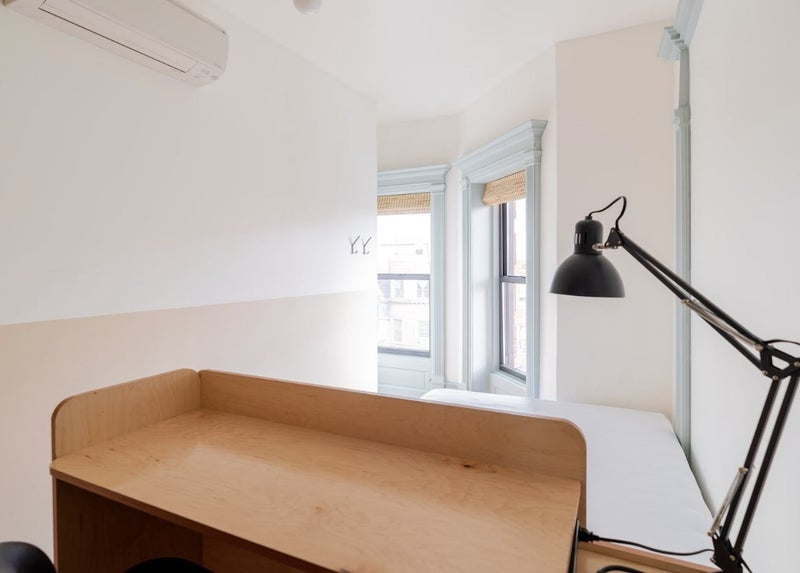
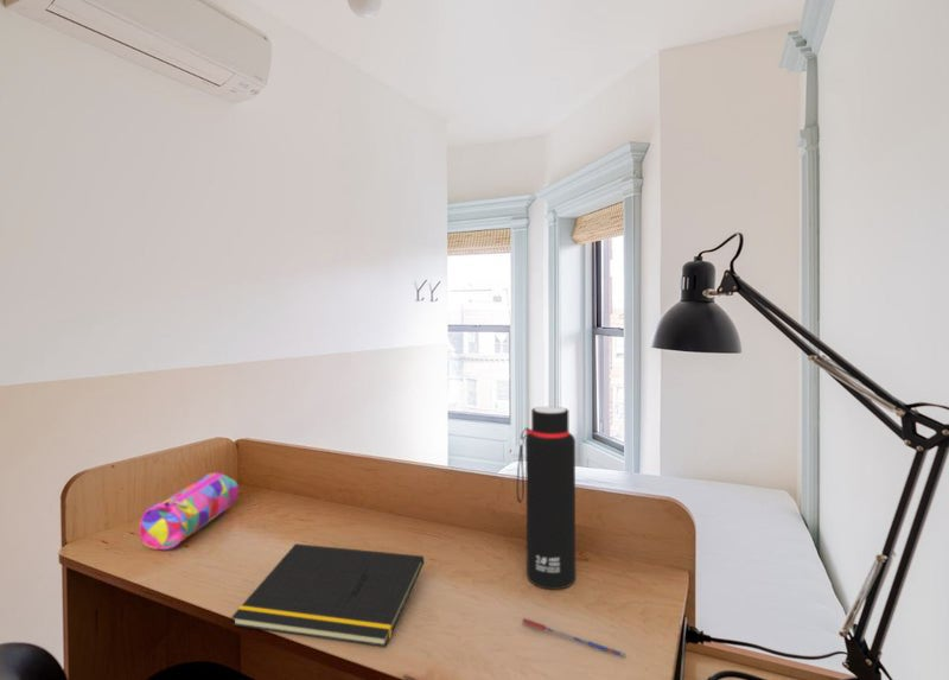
+ pen (571, 636)
+ water bottle (546, 492)
+ pencil case (192, 507)
+ notepad (335, 587)
